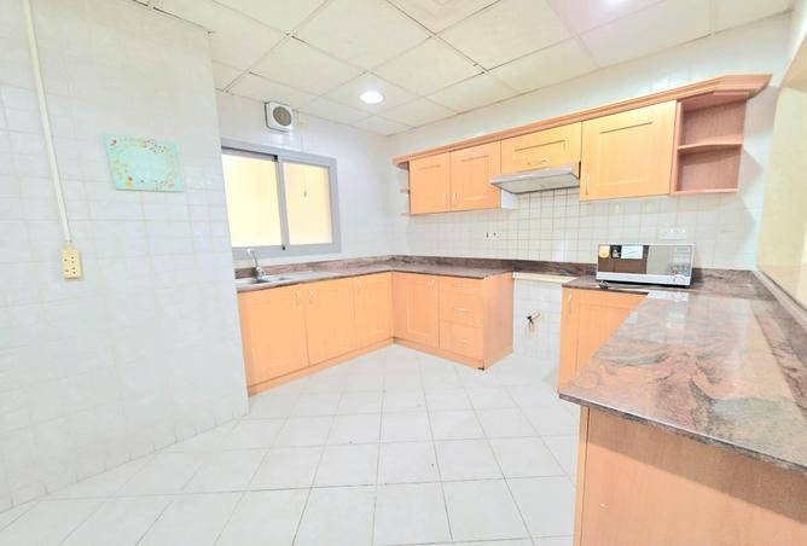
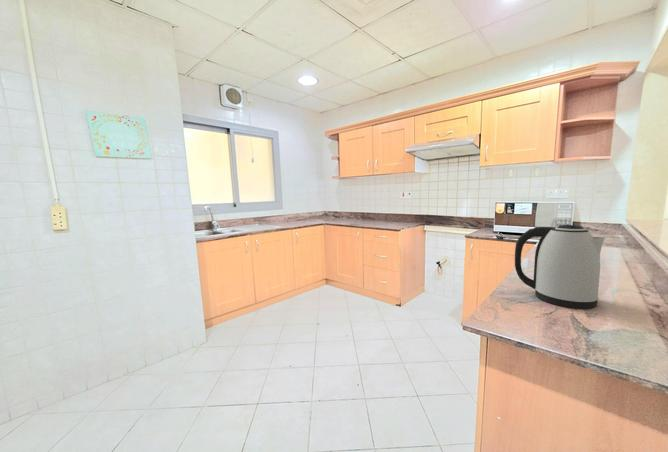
+ kettle (554, 261)
